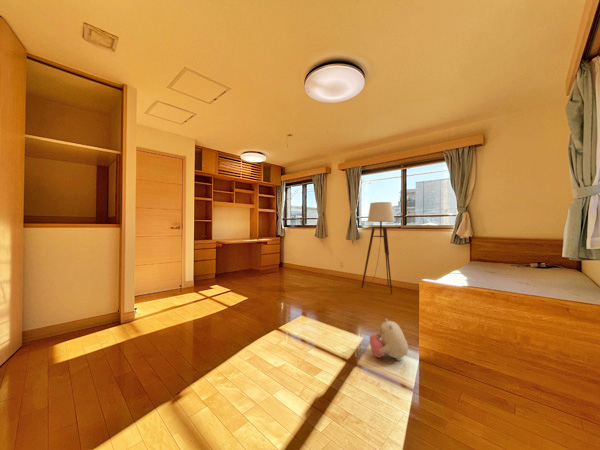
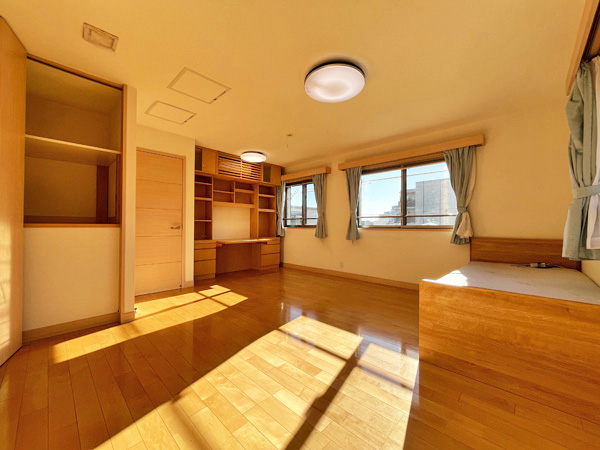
- plush toy (388, 339)
- floor lamp (379, 247)
